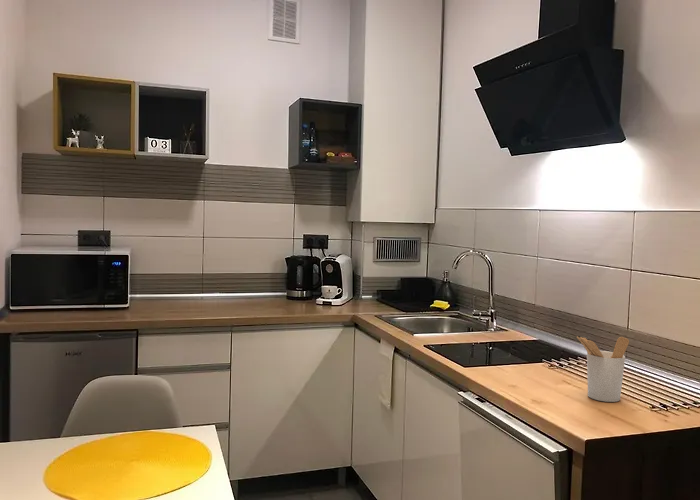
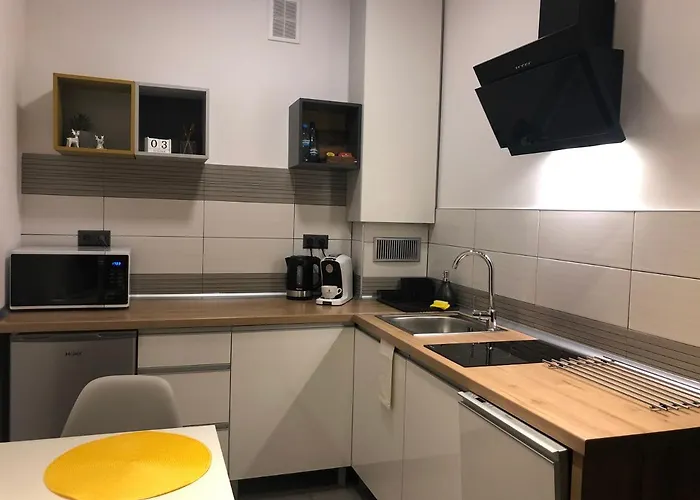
- utensil holder (599, 366)
